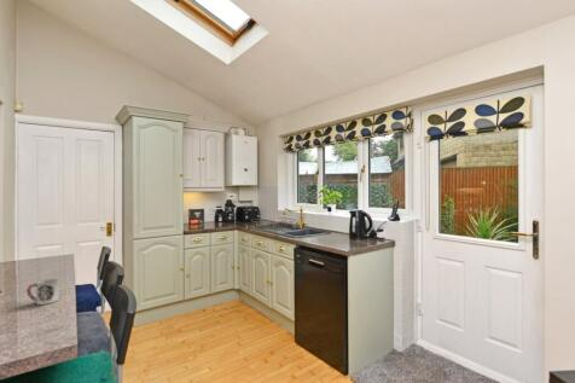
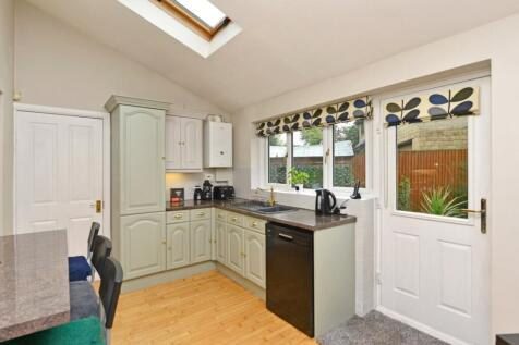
- cup (42, 291)
